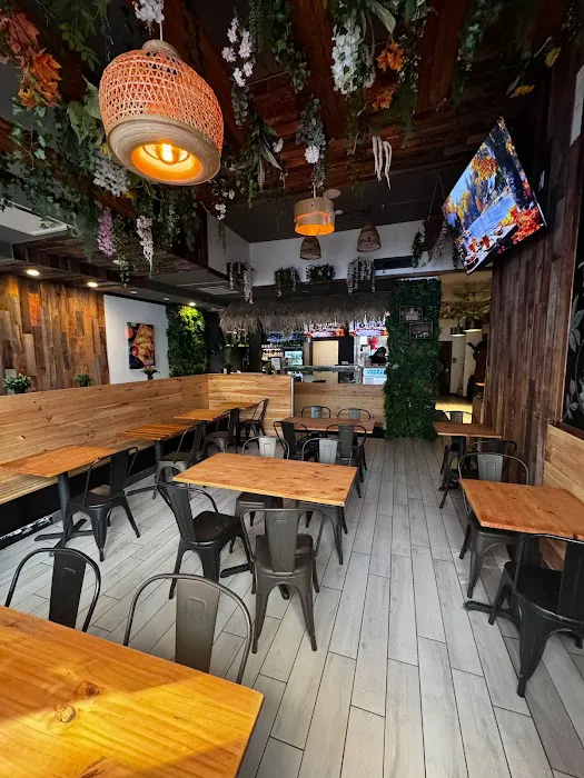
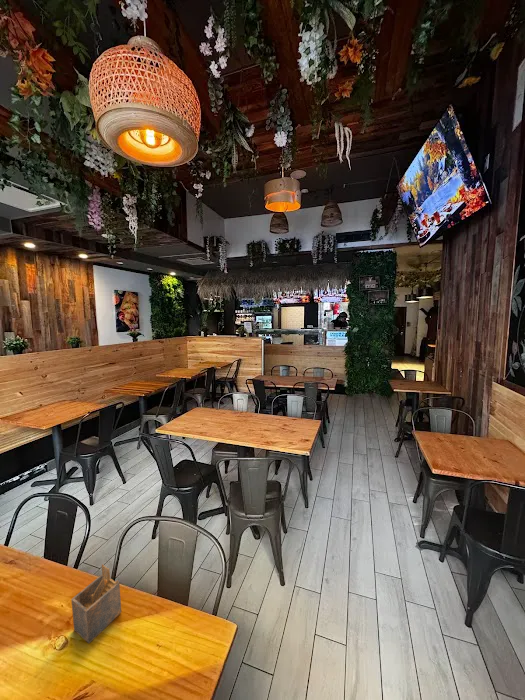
+ napkin holder (96, 600)
